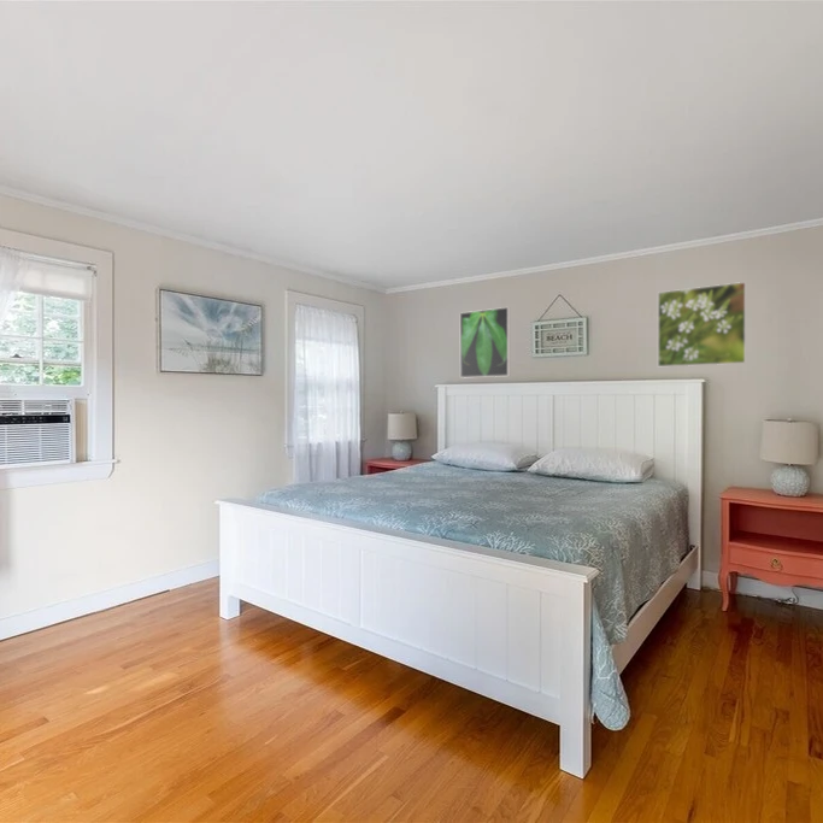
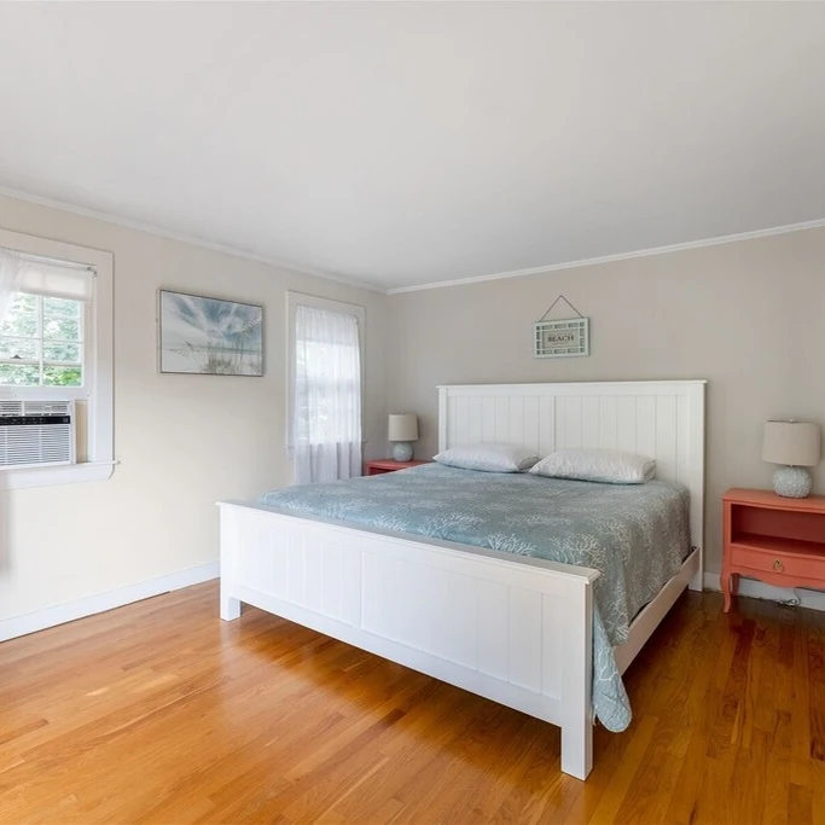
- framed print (700, 325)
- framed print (483, 343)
